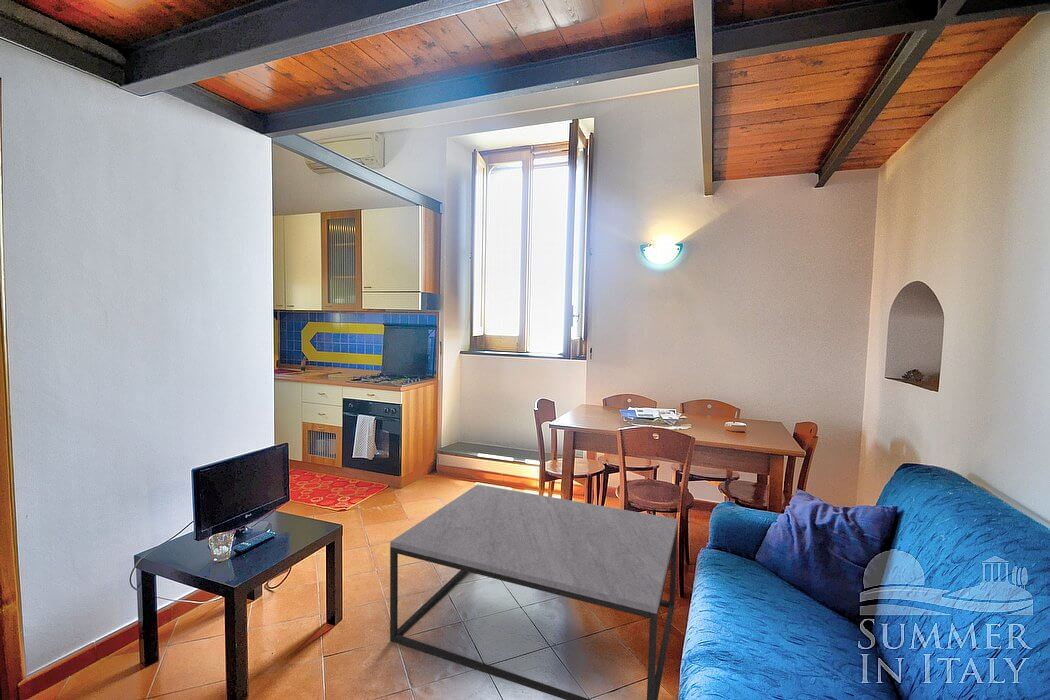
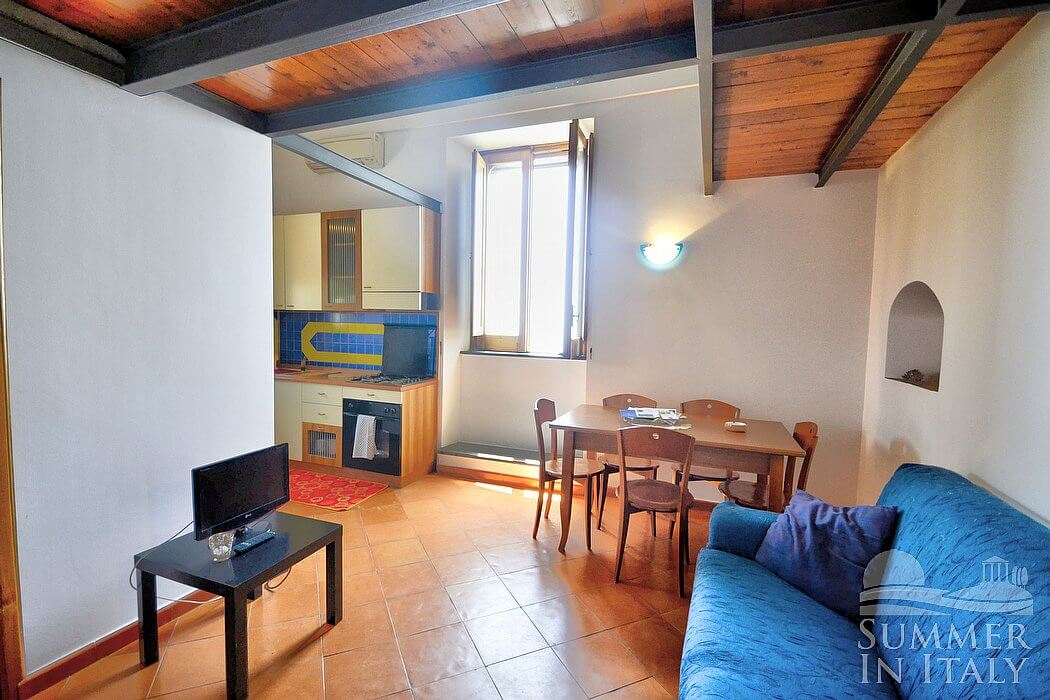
- coffee table (542, 576)
